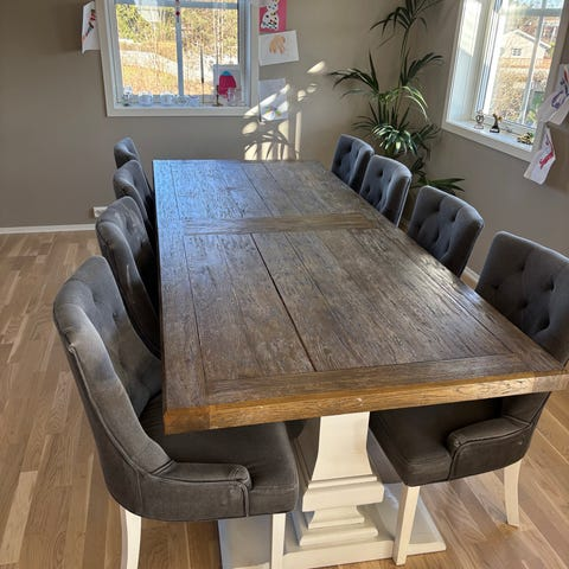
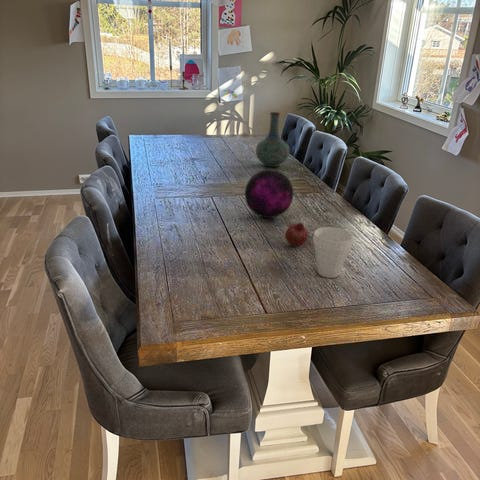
+ decorative orb (269, 193)
+ cup (331, 253)
+ vase (273, 139)
+ fruit (296, 233)
